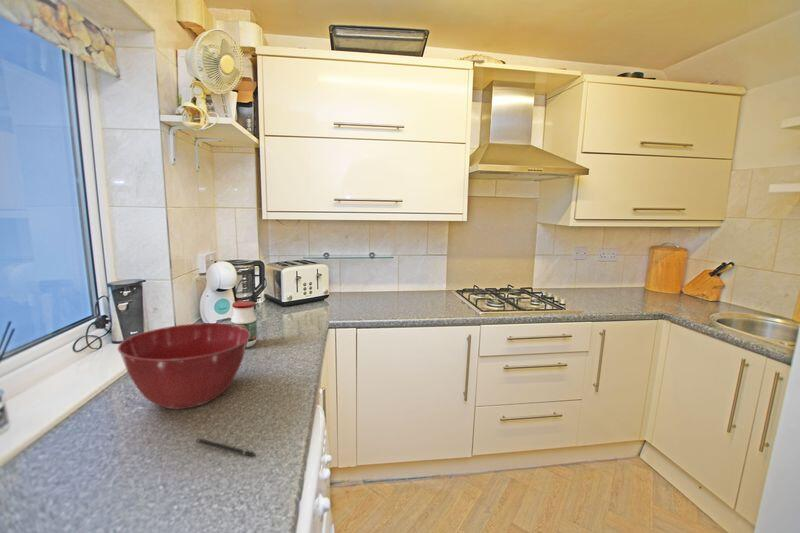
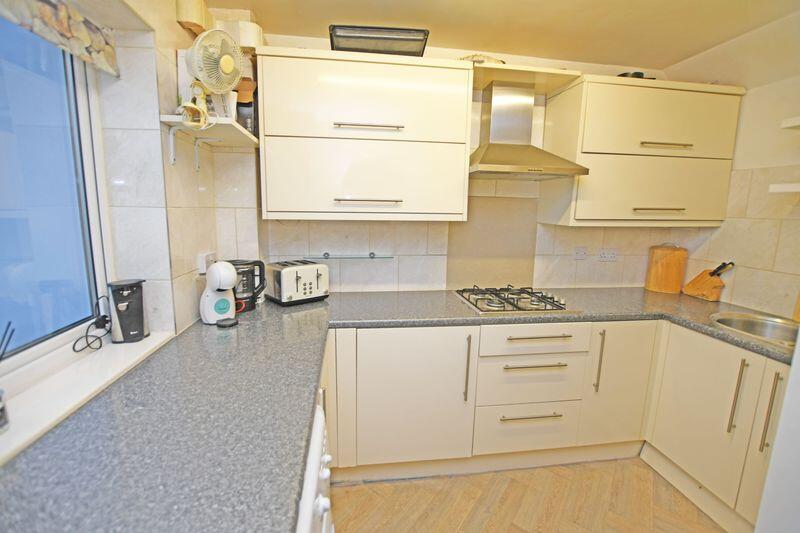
- pen (226, 447)
- jar (244, 324)
- mixing bowl (190, 367)
